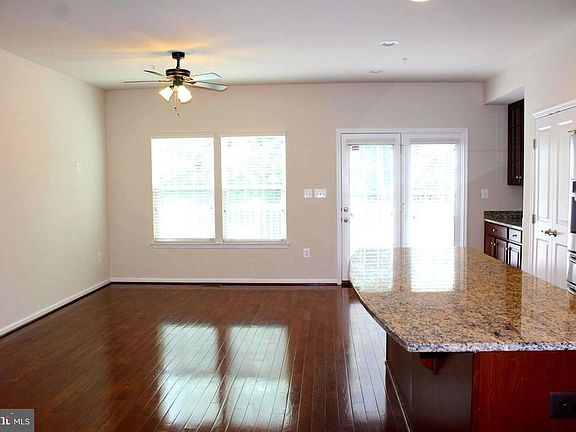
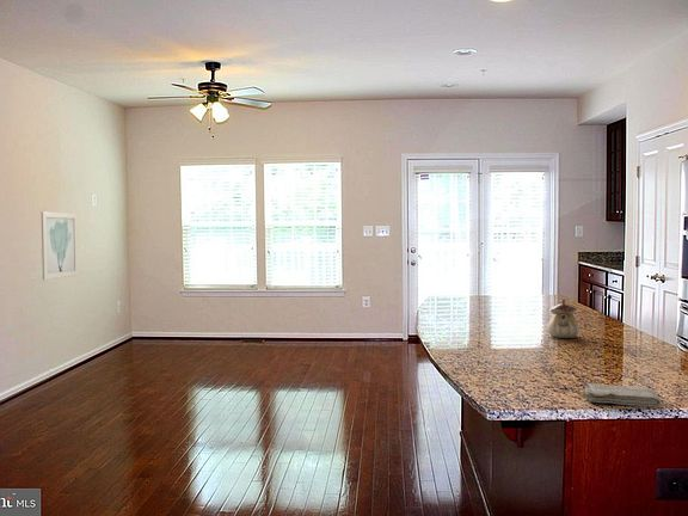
+ wall art (60, 245)
+ washcloth (620, 393)
+ teapot (563, 317)
